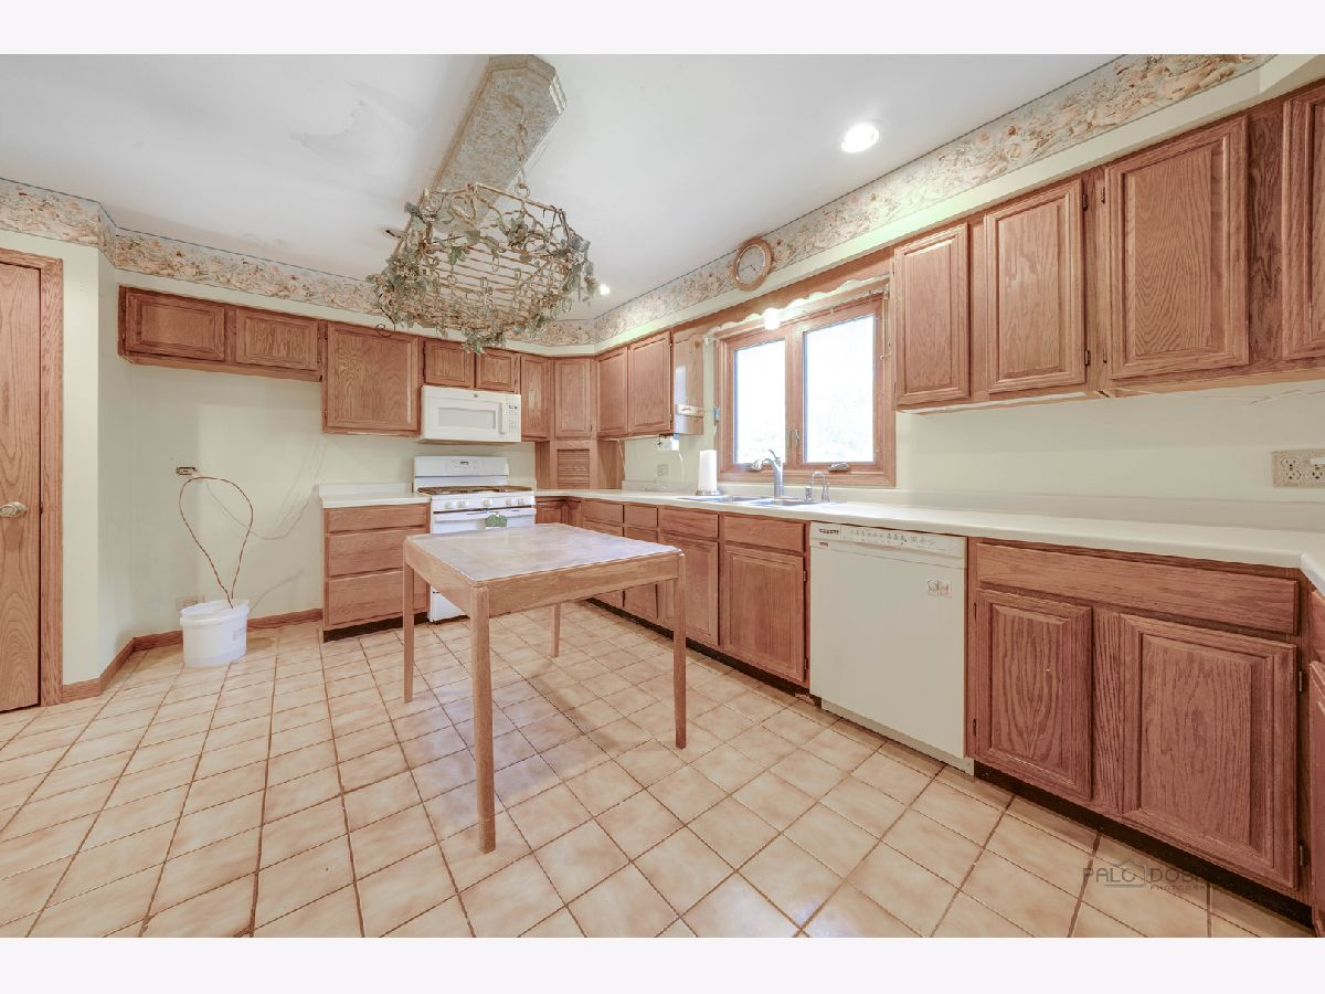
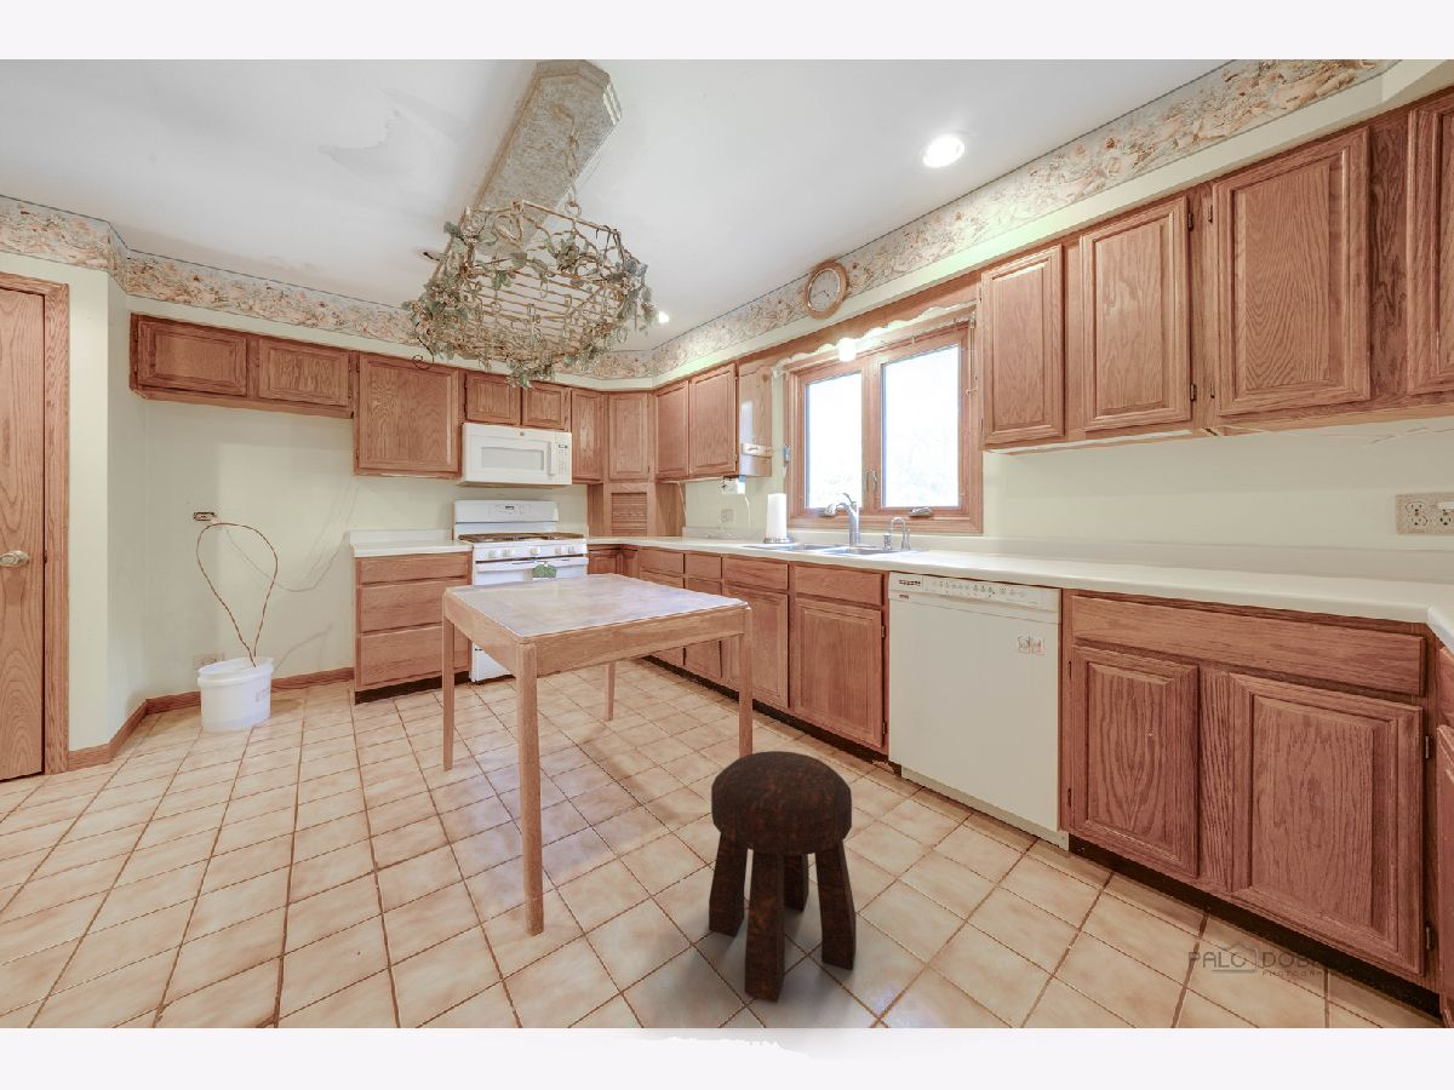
+ stool (780, 853)
